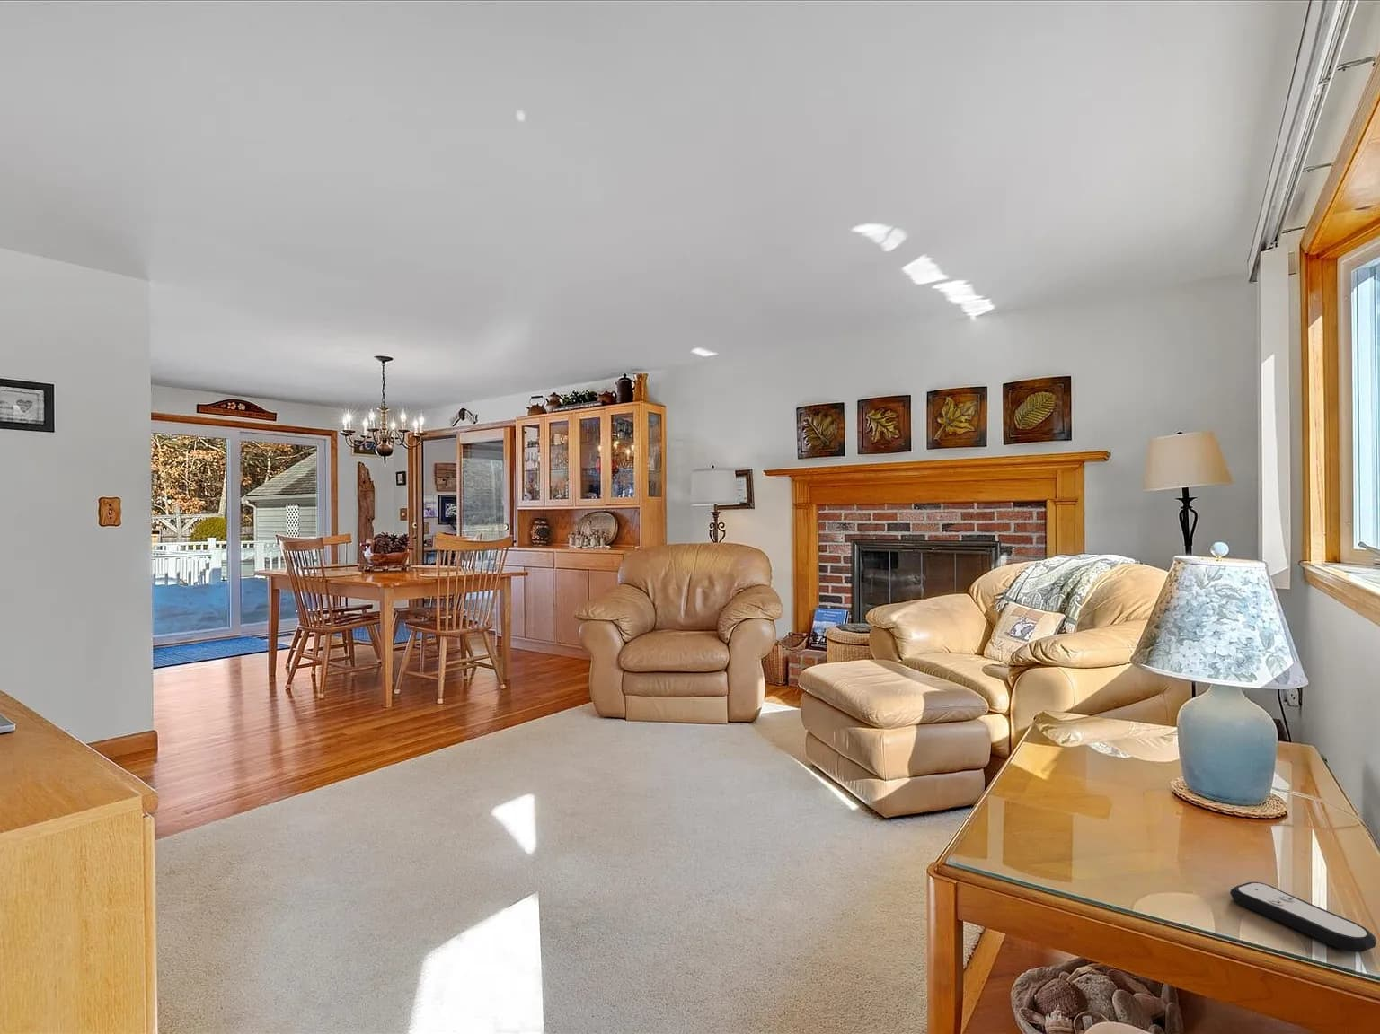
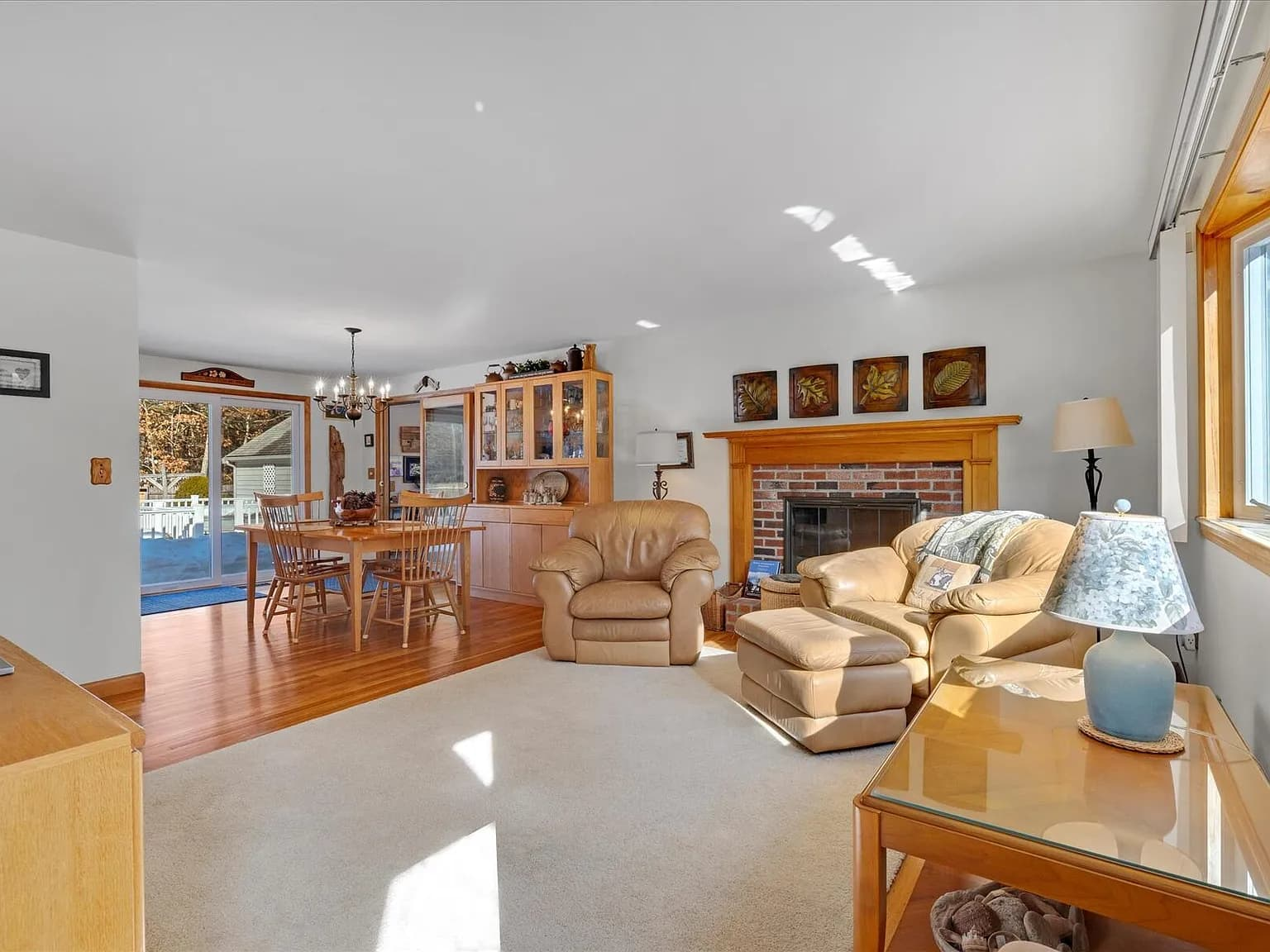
- remote control (1300, 913)
